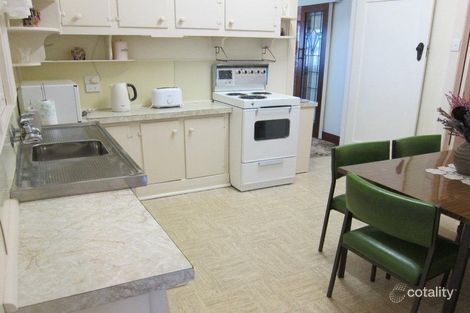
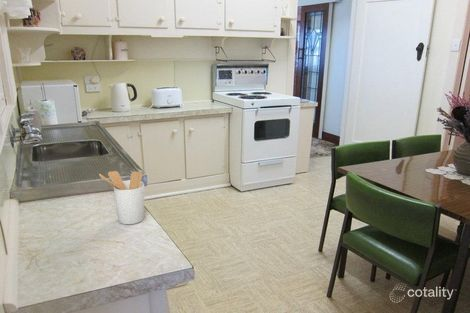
+ utensil holder (122, 195)
